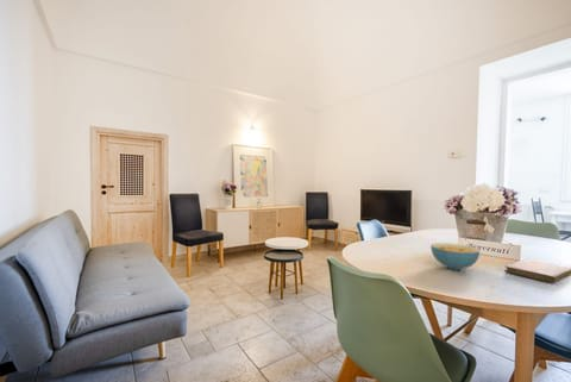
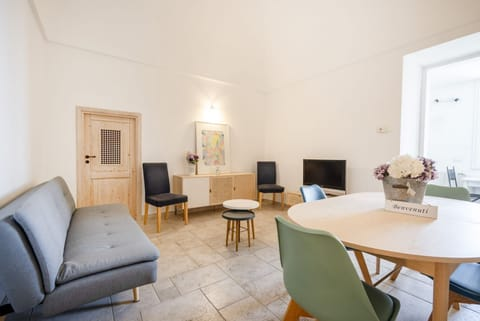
- cereal bowl (453, 257)
- notebook (539, 269)
